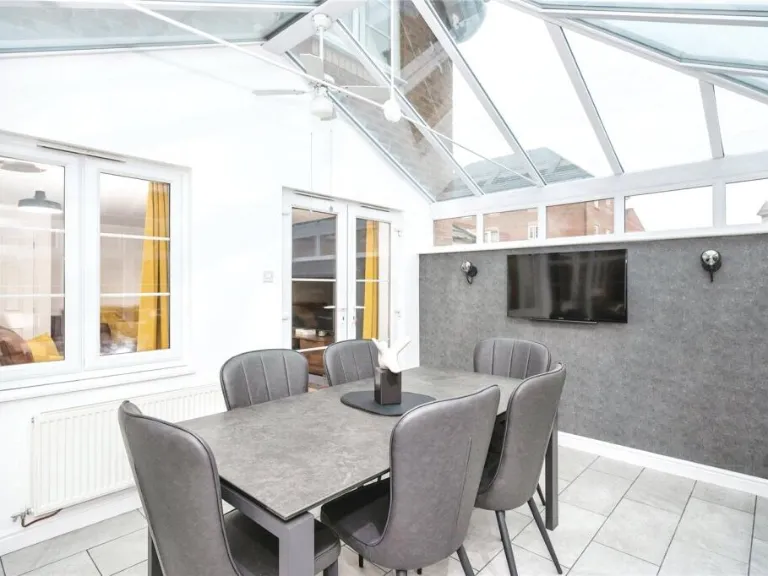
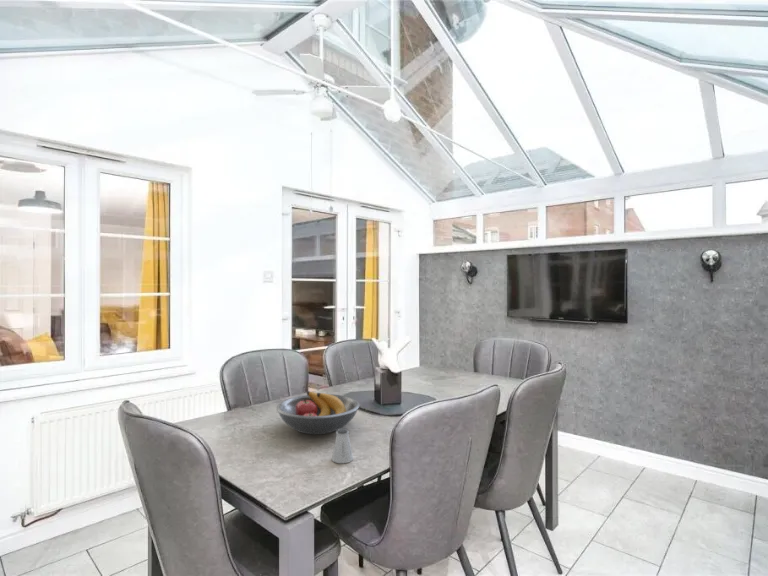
+ saltshaker (342, 444)
+ fruit bowl (318, 413)
